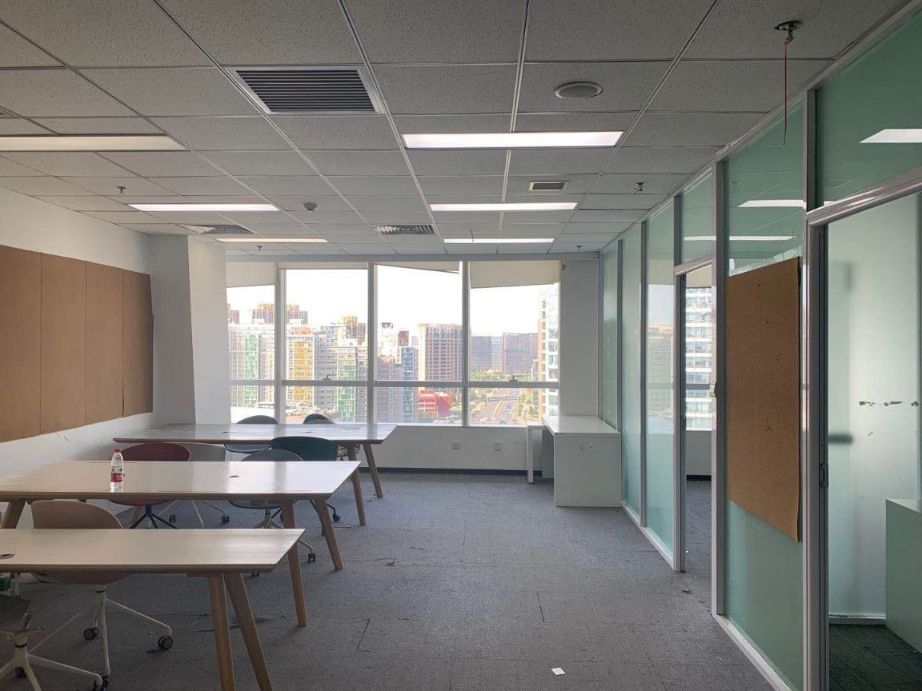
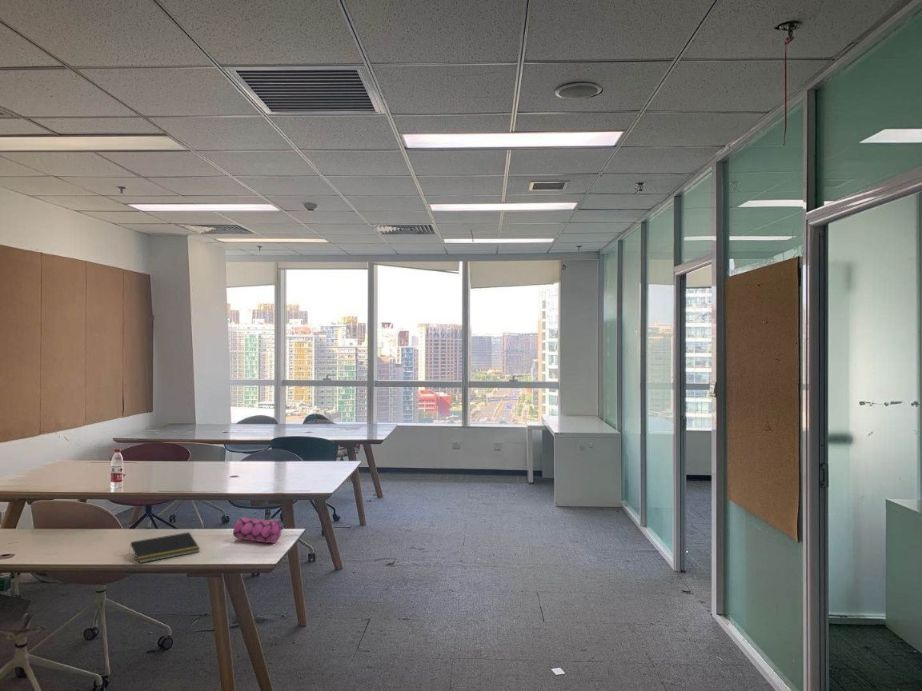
+ pencil case (257, 529)
+ notepad (165, 546)
